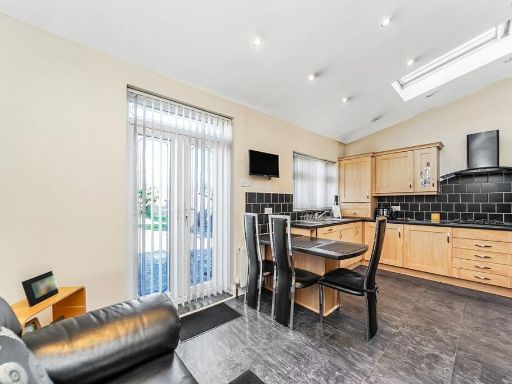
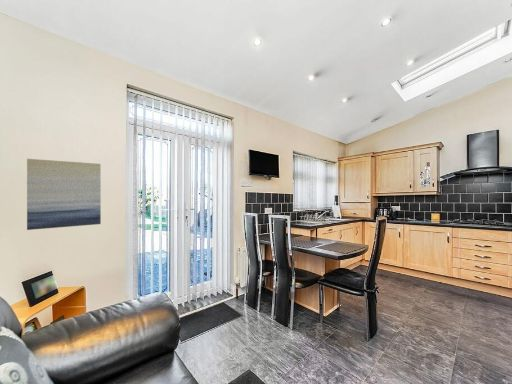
+ wall art (66, 194)
